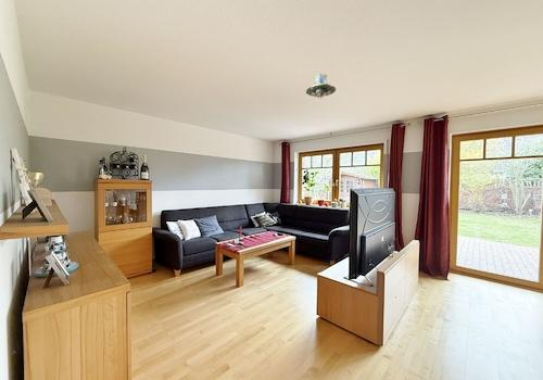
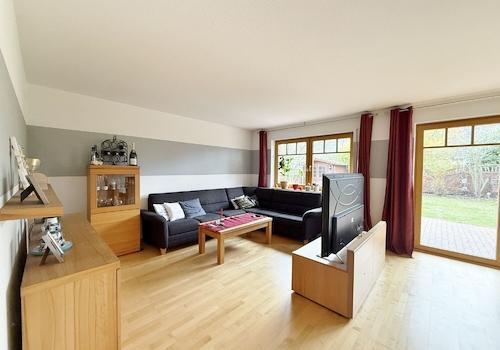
- ceiling lamp (320, 88)
